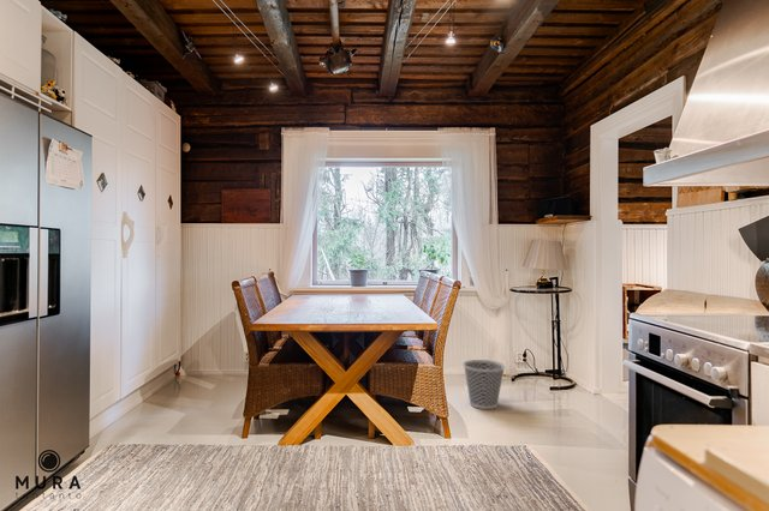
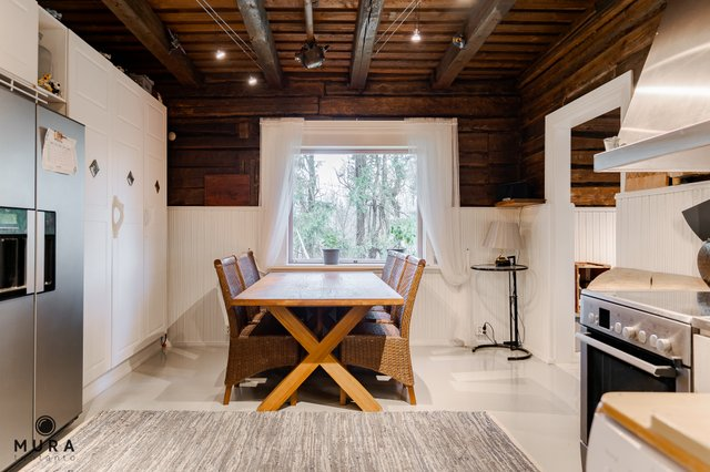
- wastebasket (483, 384)
